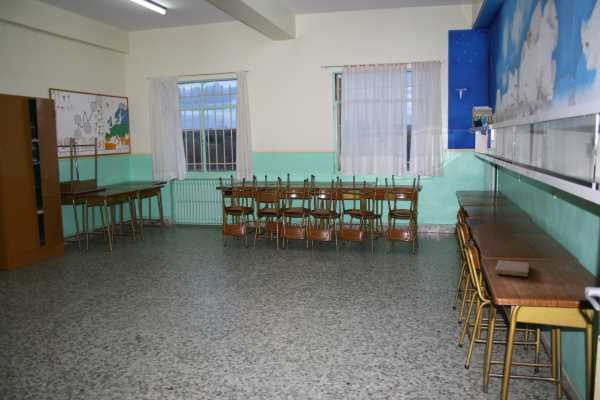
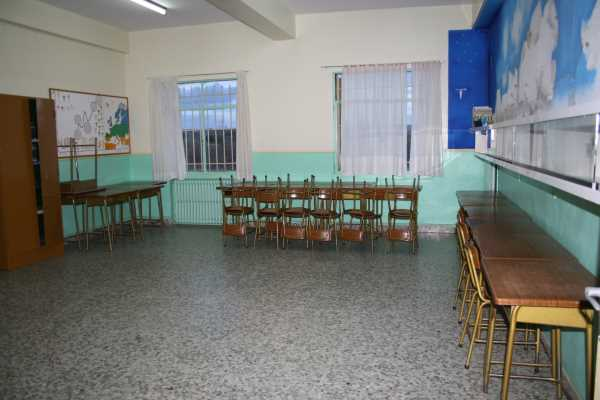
- notebook (512, 267)
